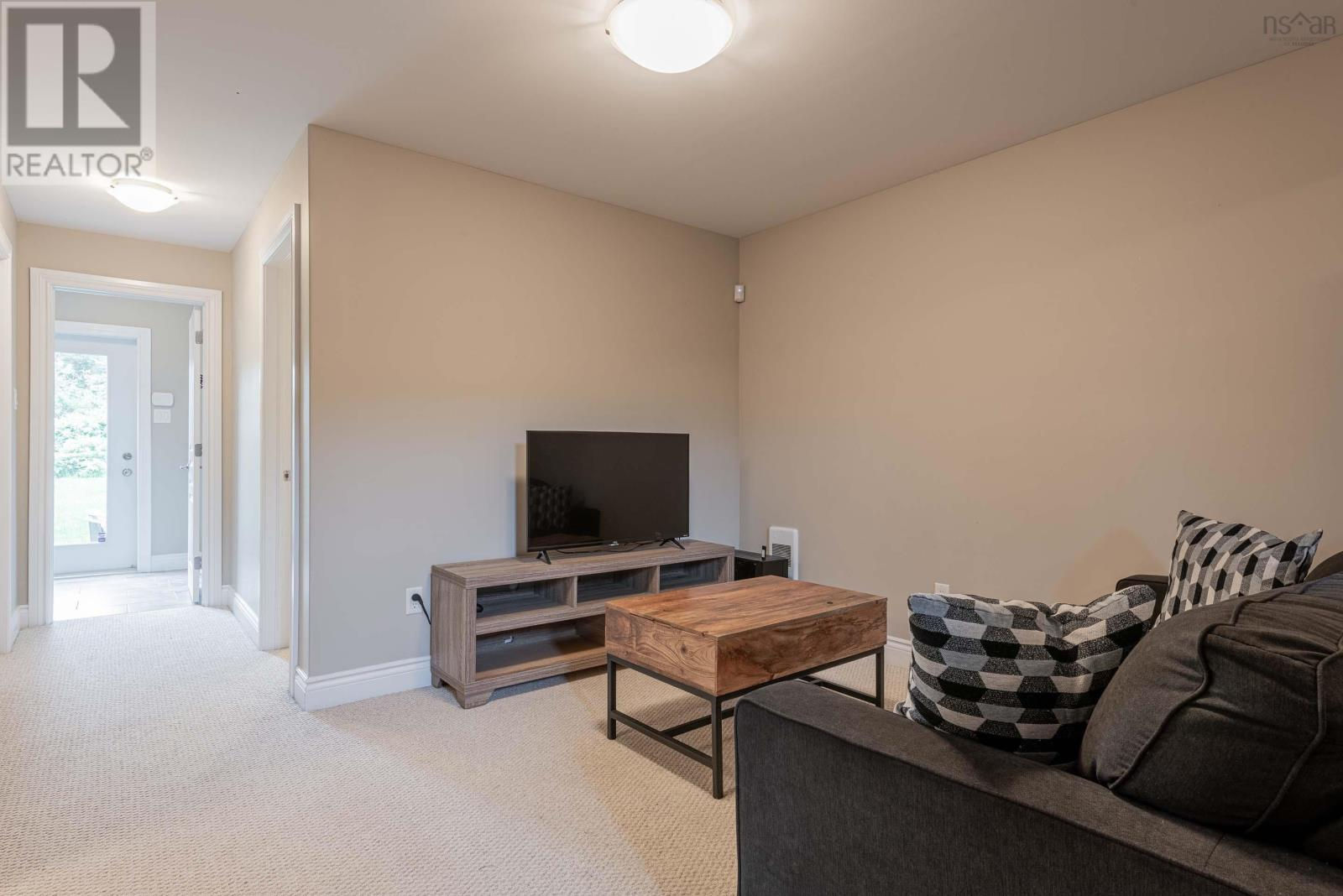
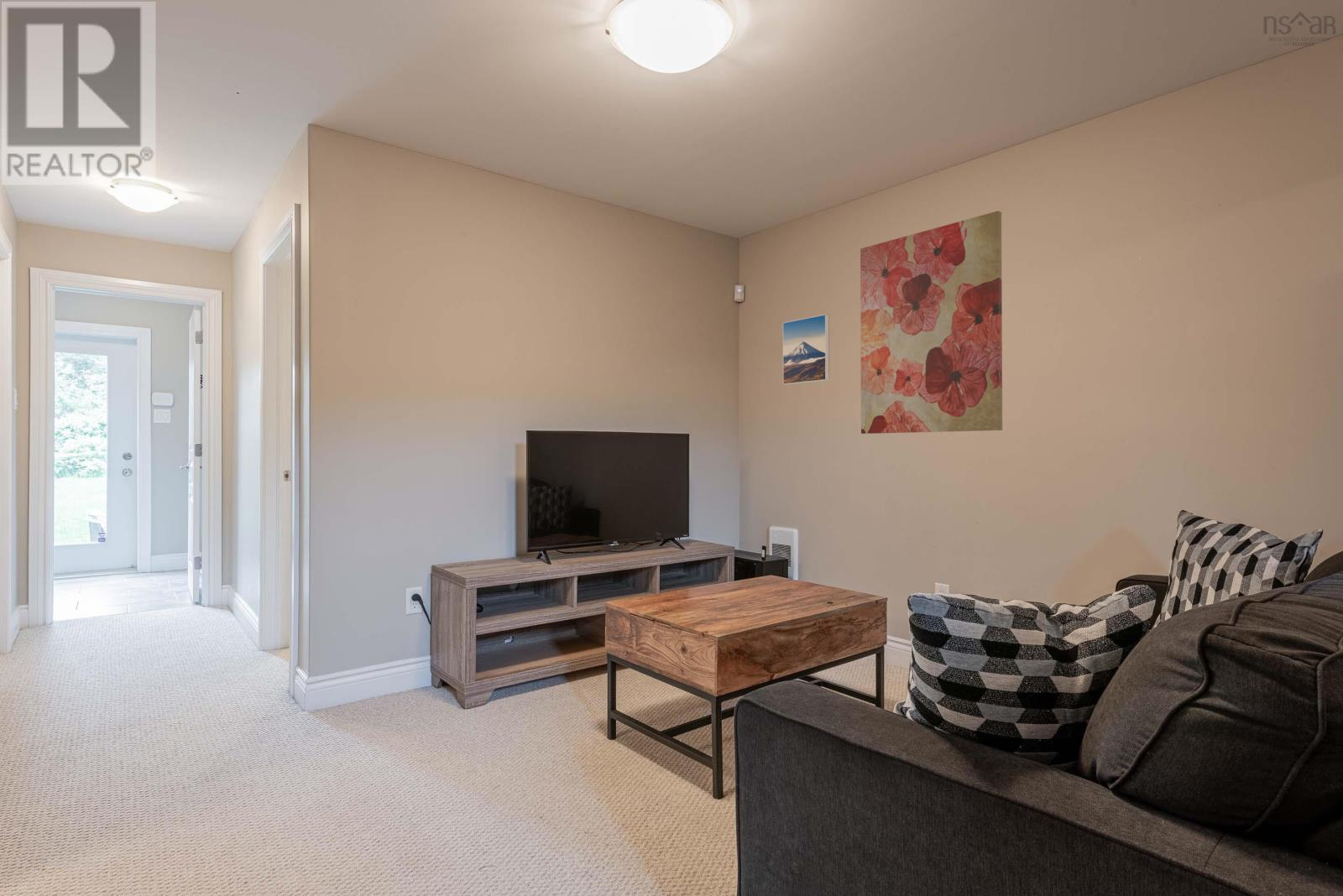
+ wall art (925, 331)
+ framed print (805, 350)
